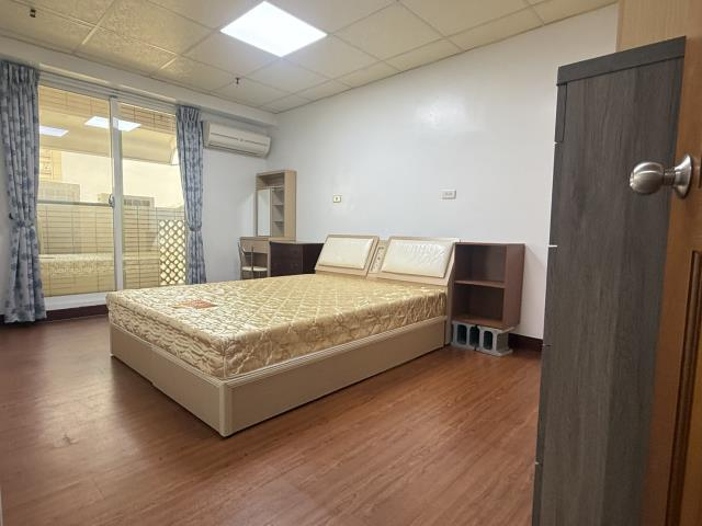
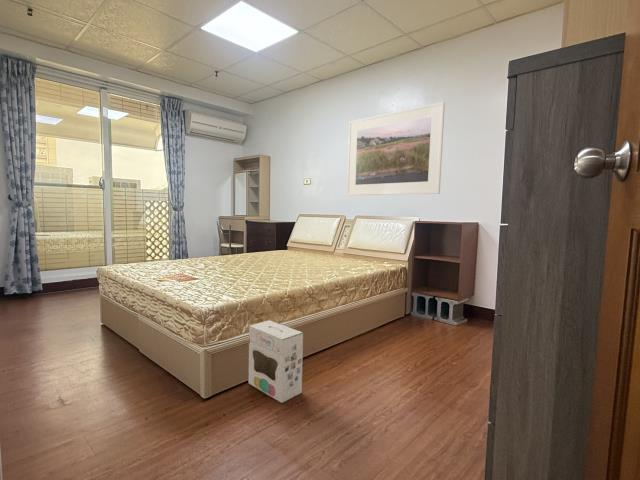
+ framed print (390, 154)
+ cardboard box (275, 358)
